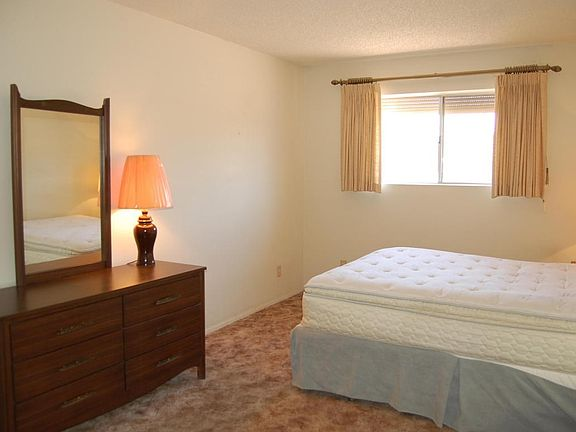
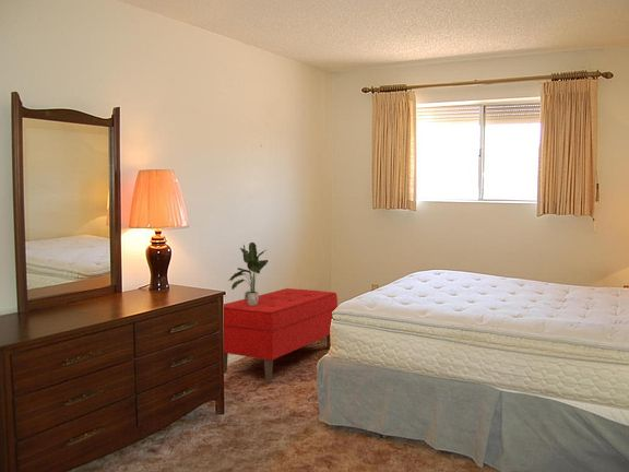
+ bench (281, 329)
+ potted plant (249, 272)
